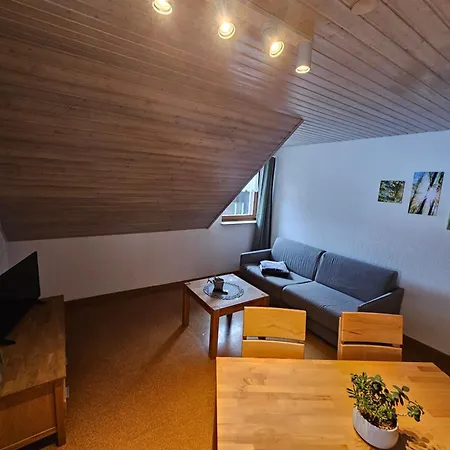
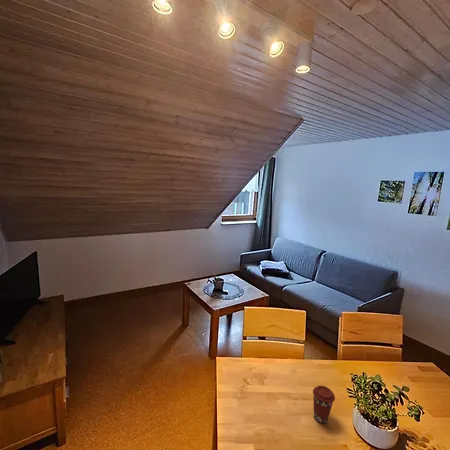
+ coffee cup (322, 404)
